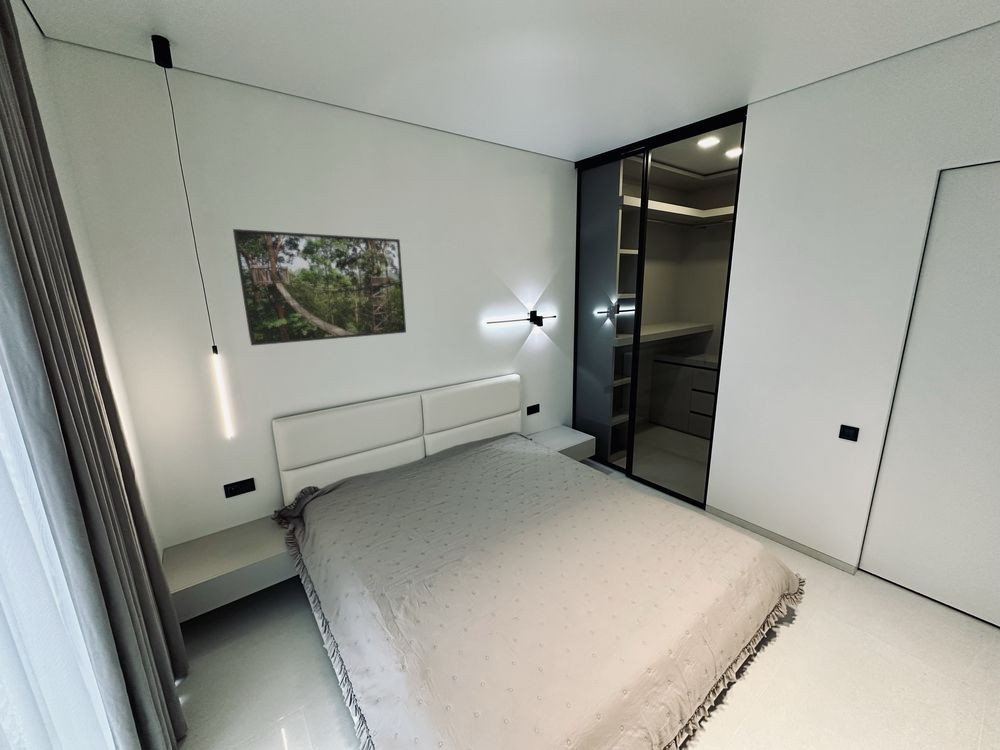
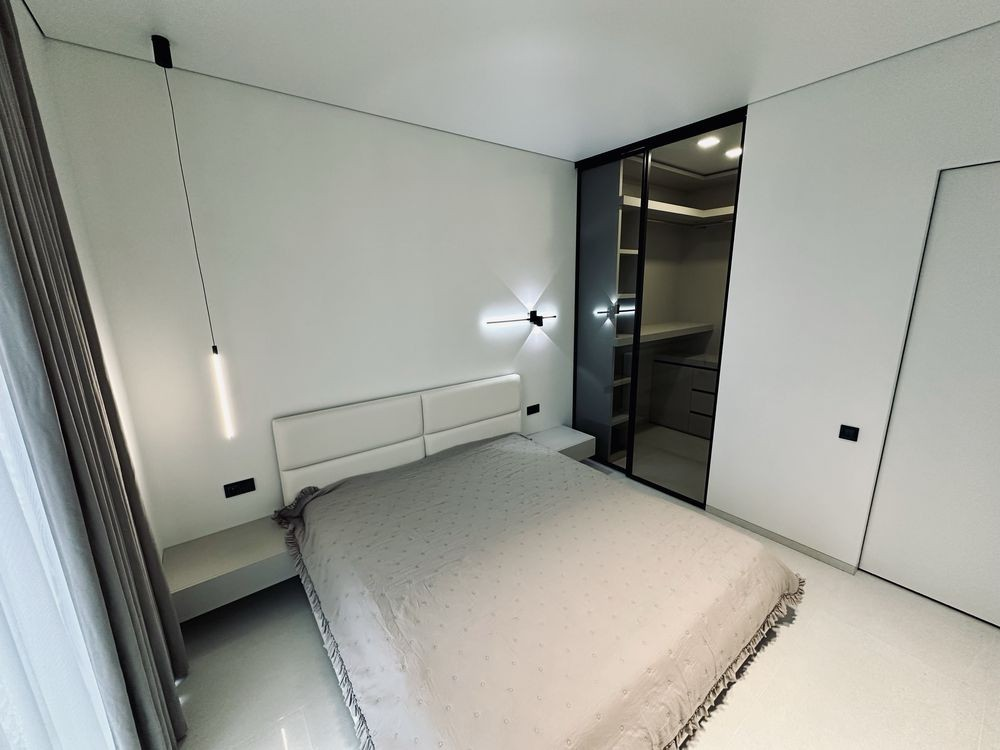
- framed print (331, 287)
